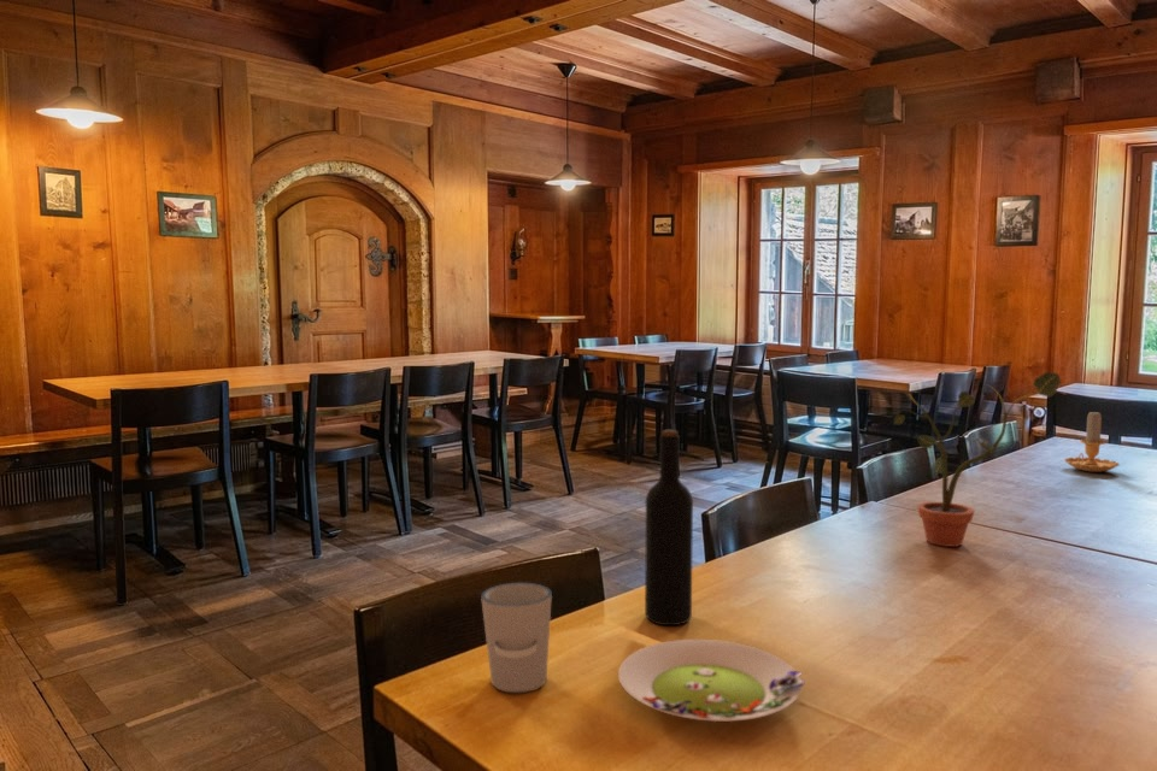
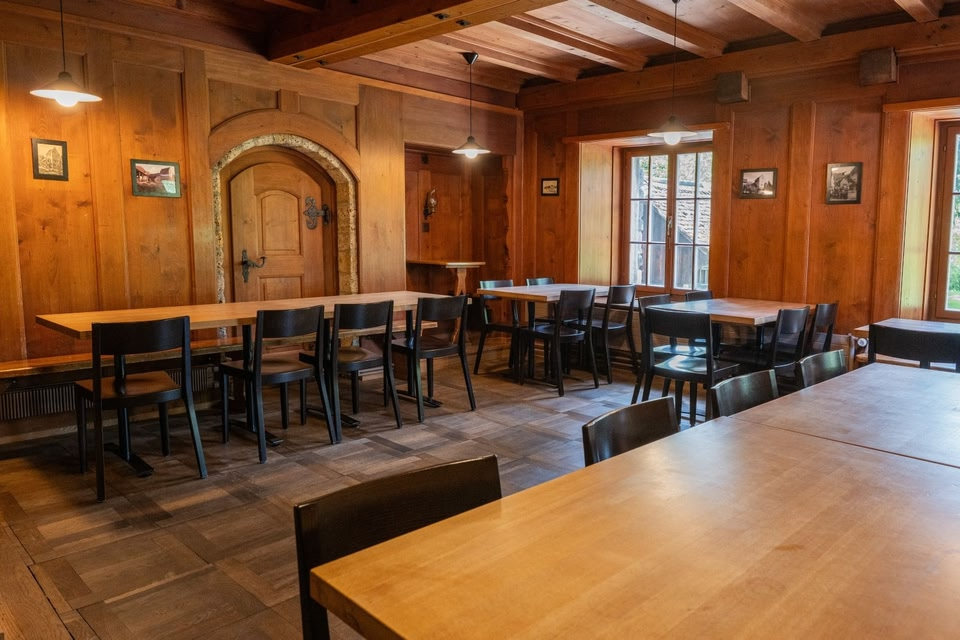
- potted plant (967, 460)
- wine bottle (669, 525)
- candle (1090, 440)
- salad plate (707, 681)
- cup (516, 638)
